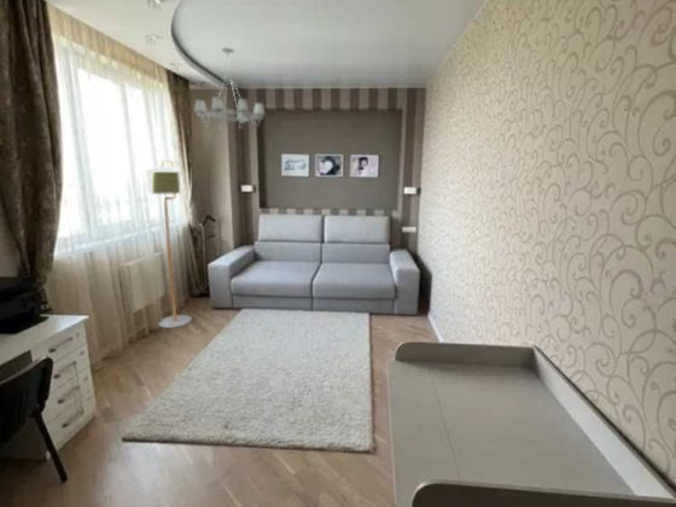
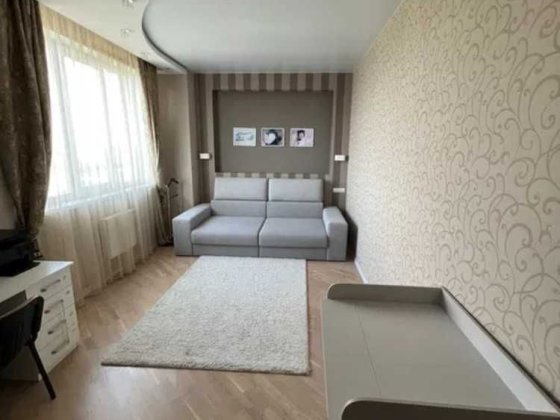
- chandelier (232, 87)
- floor lamp (169, 243)
